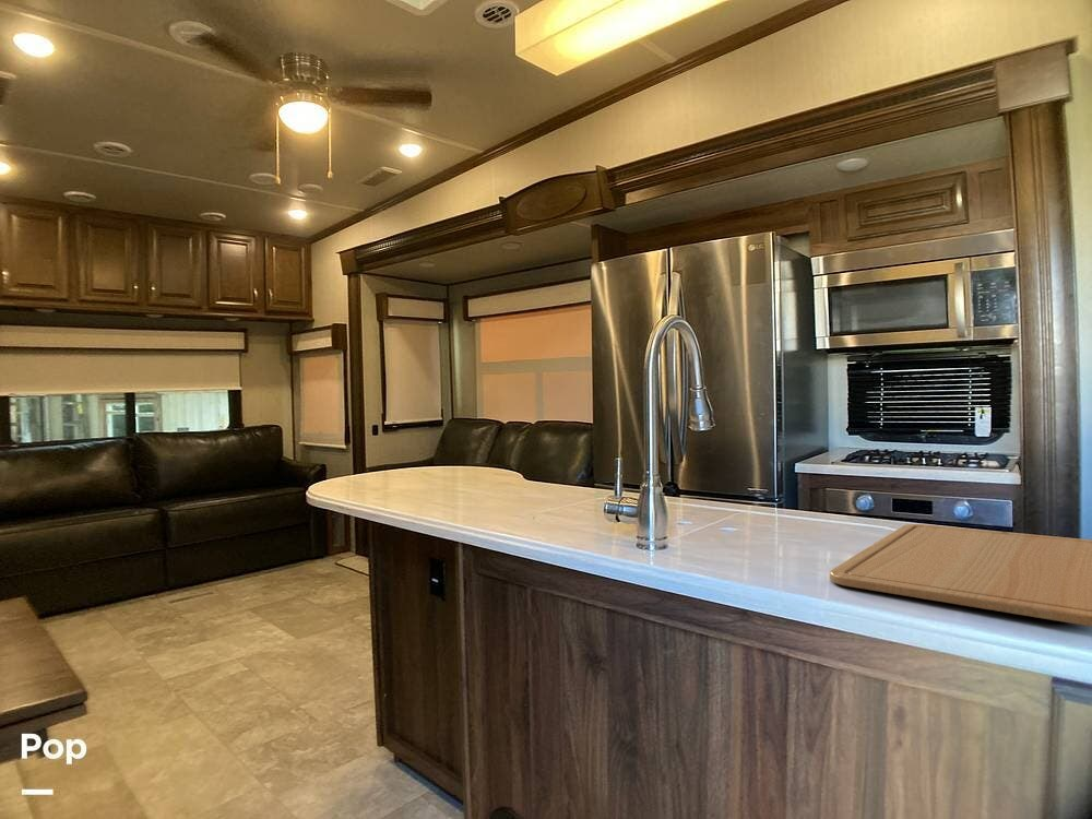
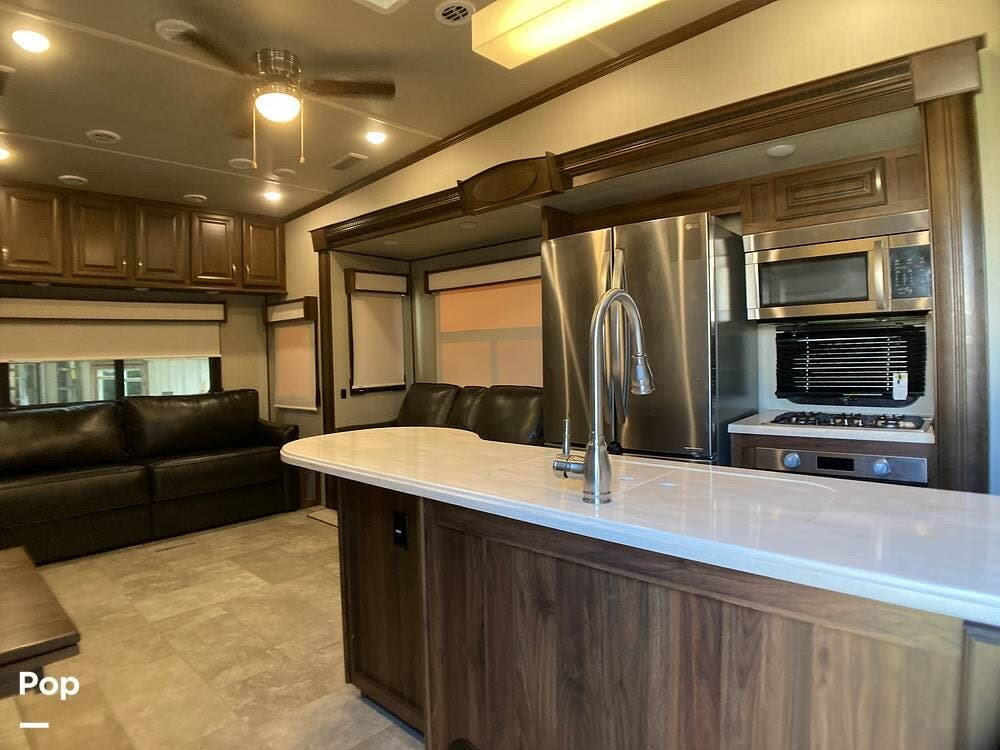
- chopping board (985, 561)
